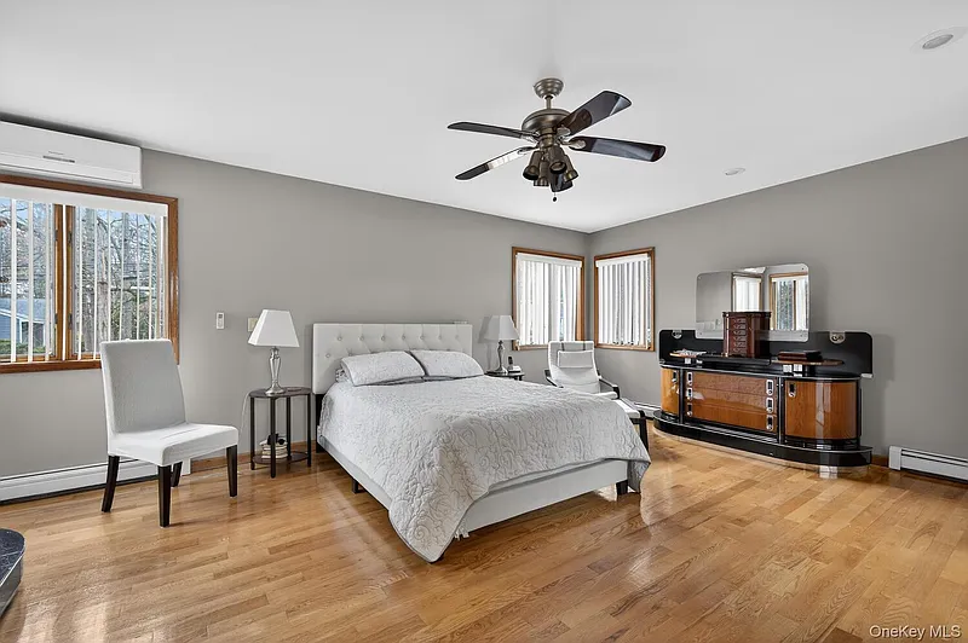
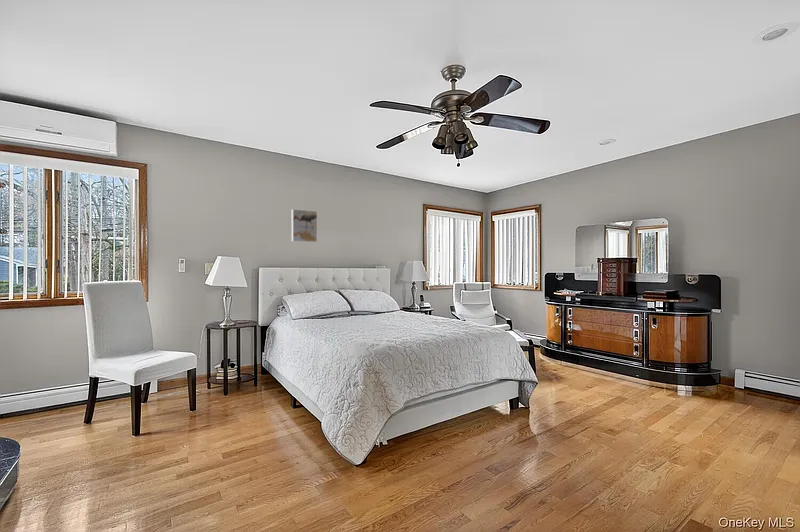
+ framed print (304, 226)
